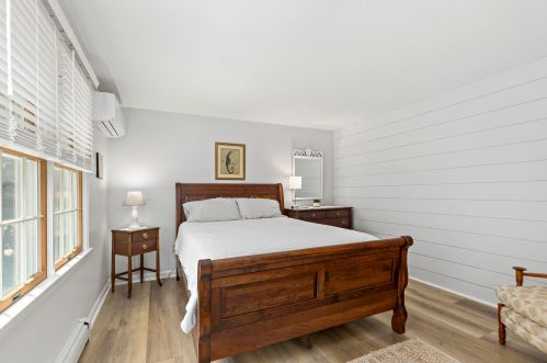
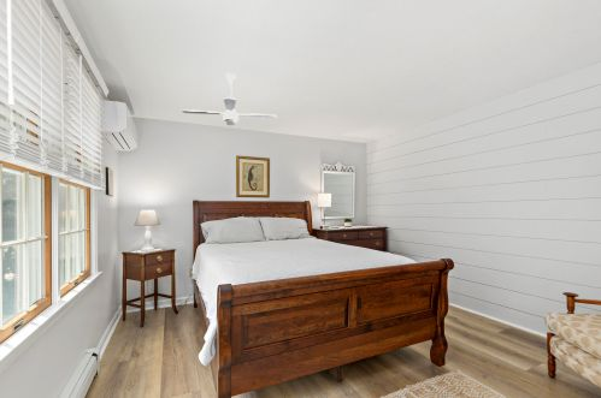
+ ceiling fan (230, 97)
